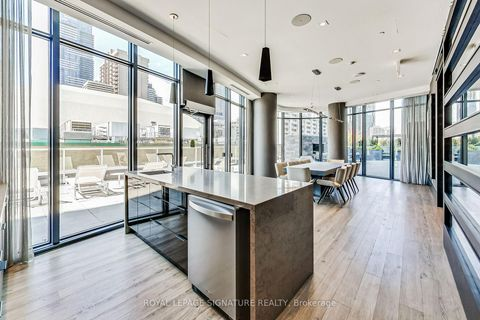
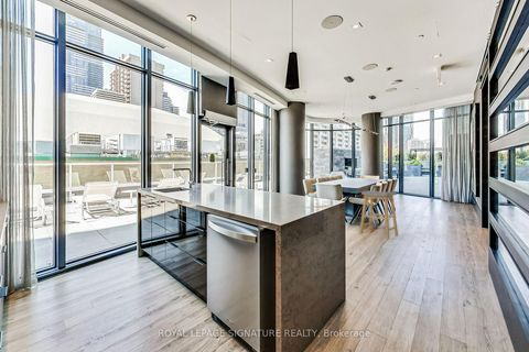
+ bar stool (377, 213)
